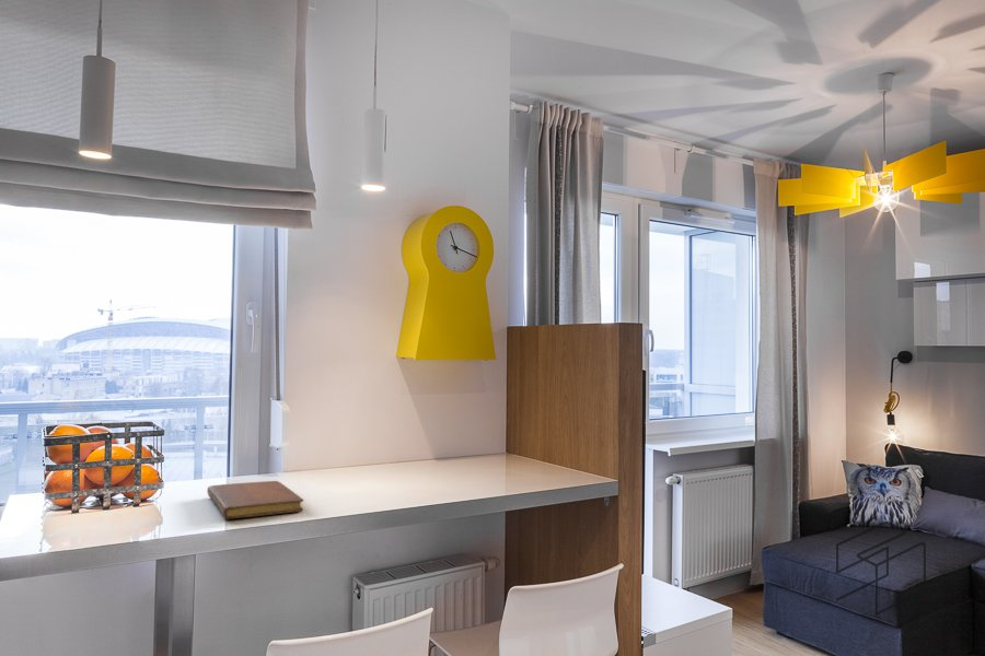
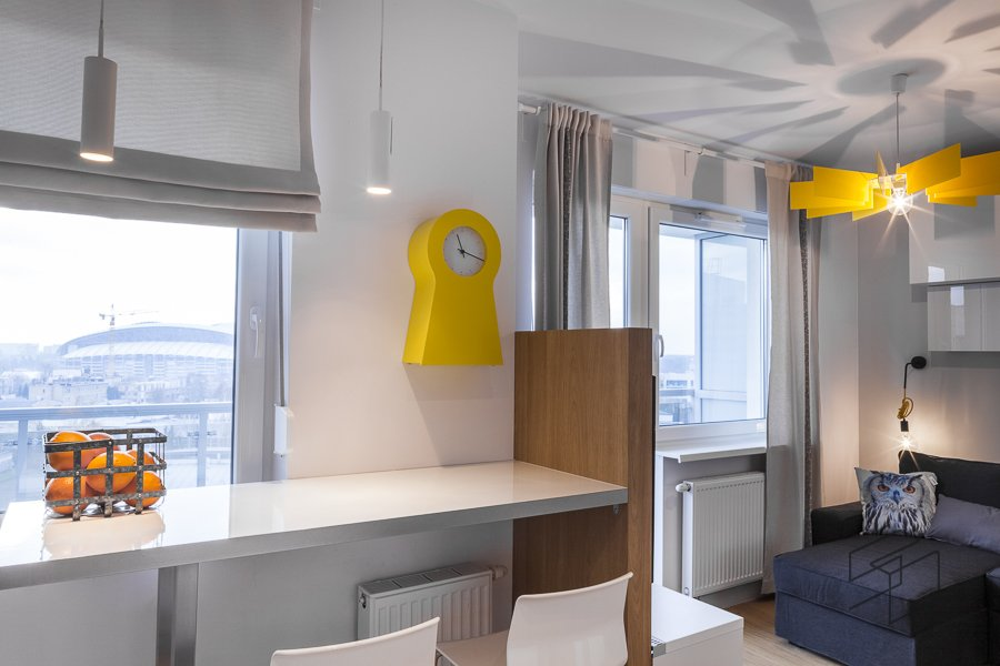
- notebook (253, 497)
